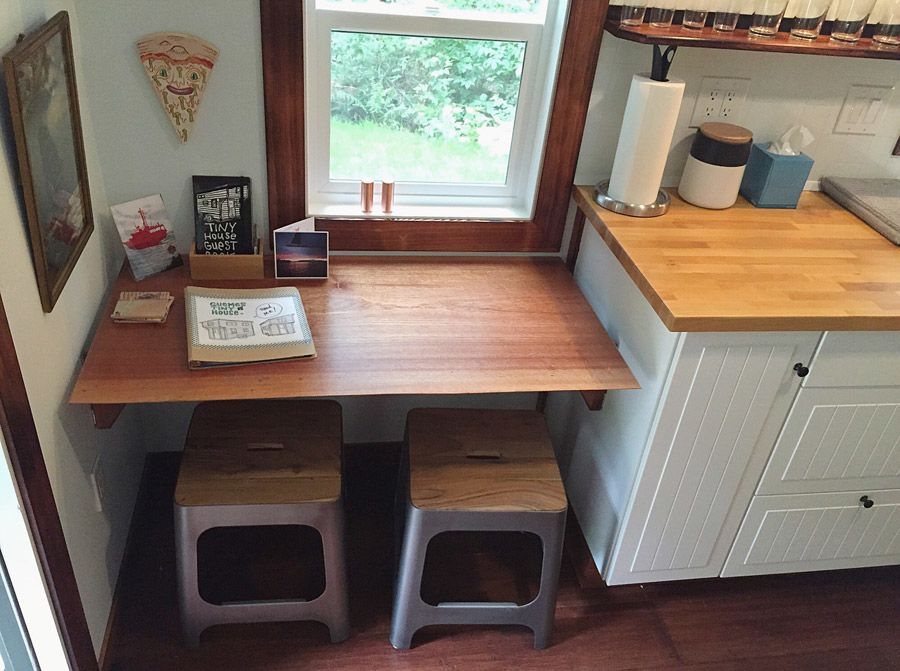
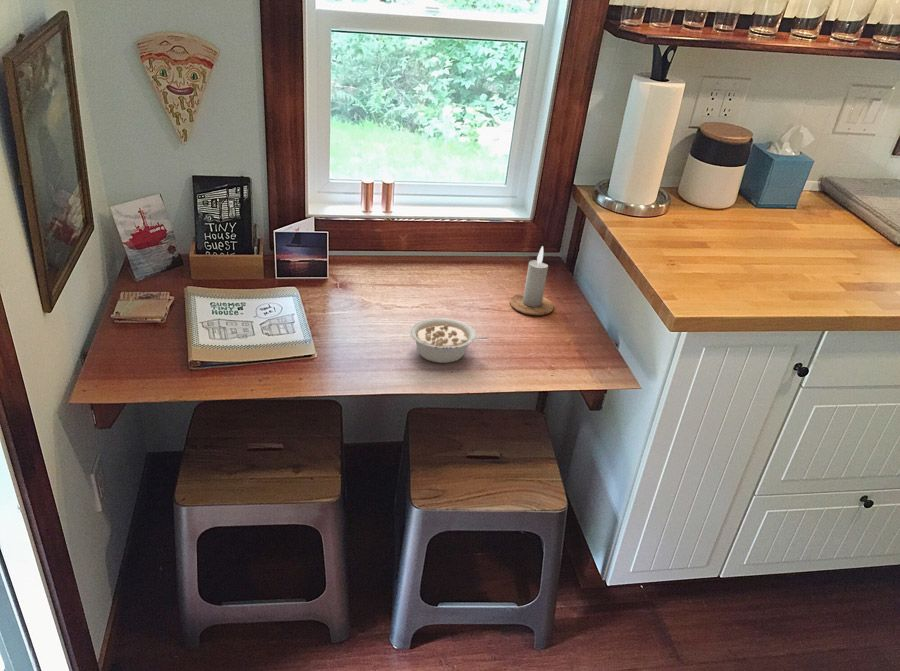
+ candle (536, 275)
+ legume (444, 340)
